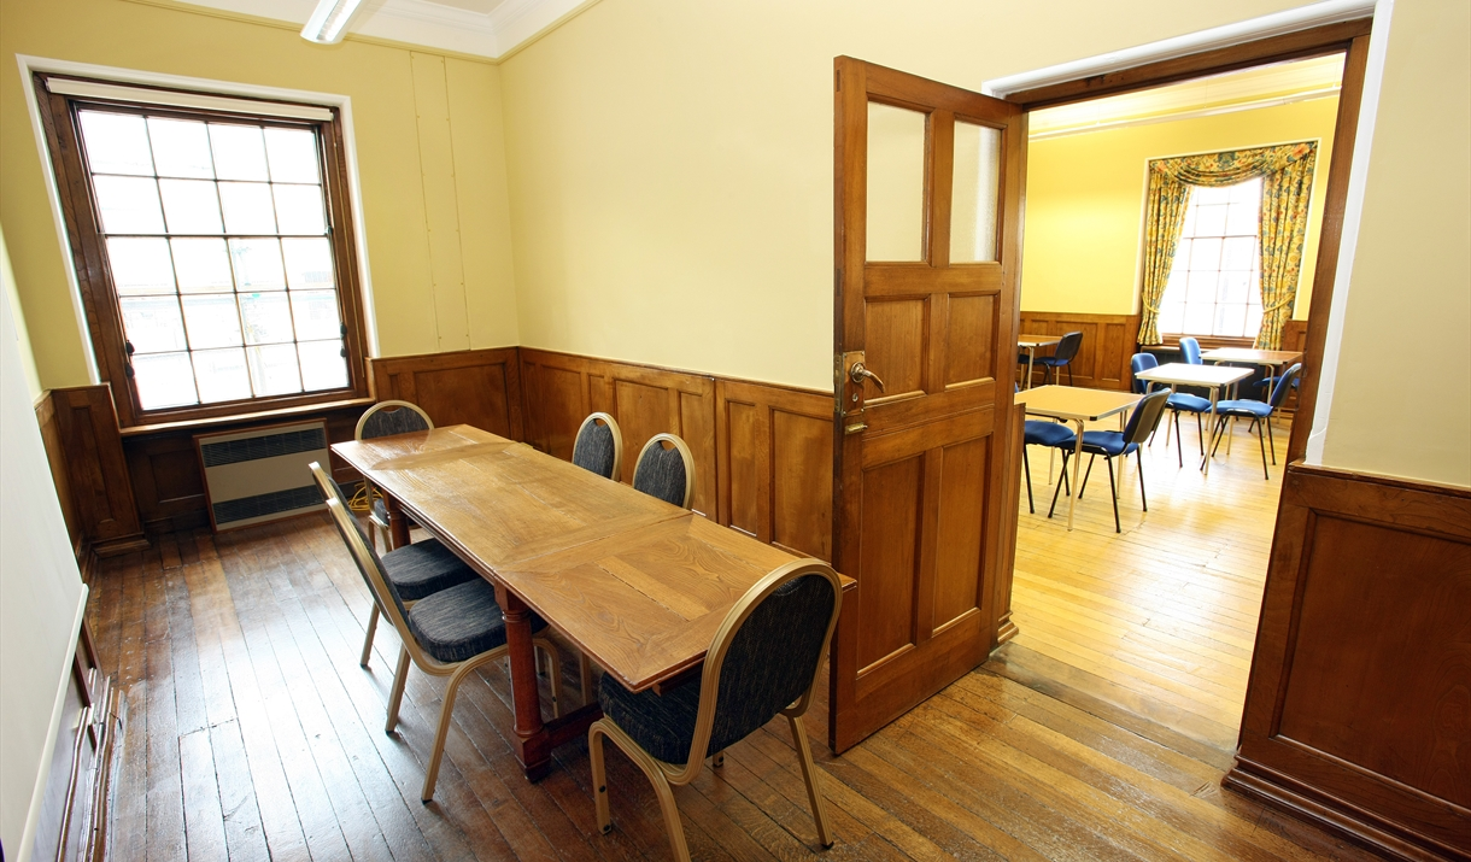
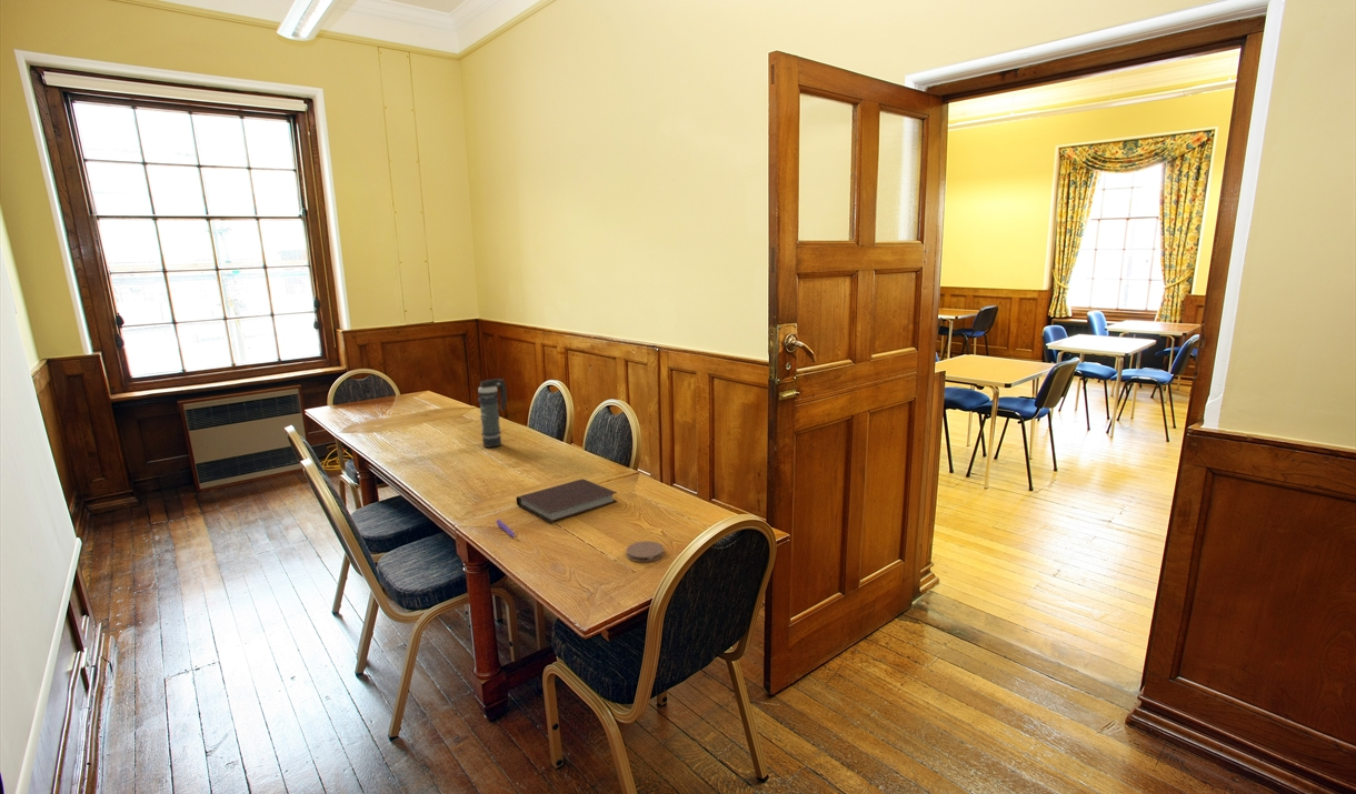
+ pen (506, 529)
+ coaster (645, 551)
+ smoke grenade (493, 412)
+ notebook (567, 499)
